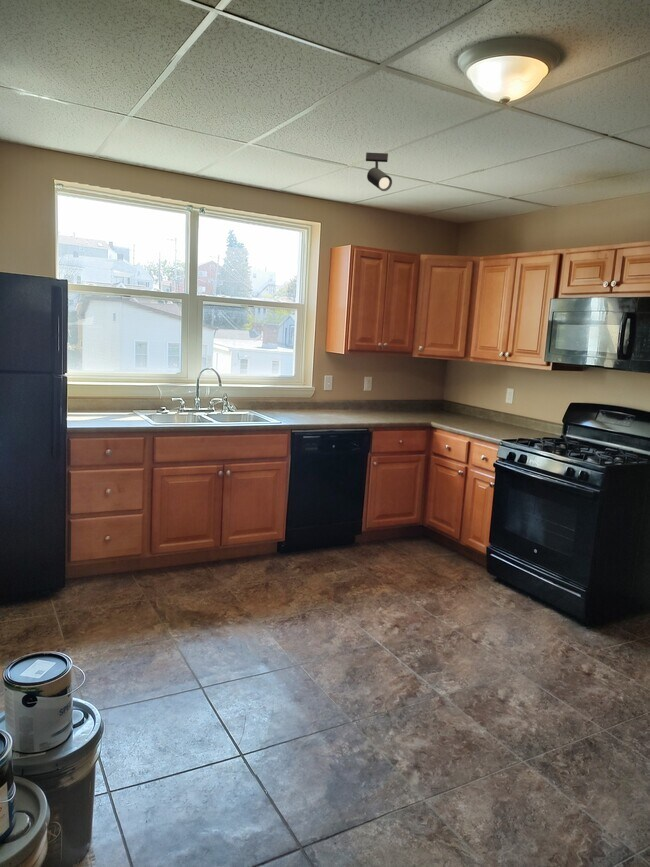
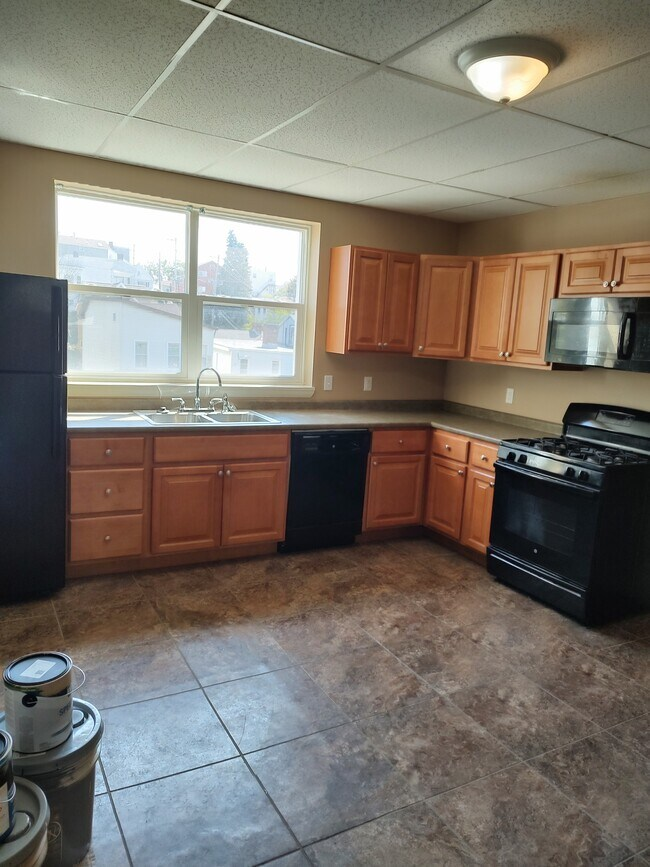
- track light (378, 172)
